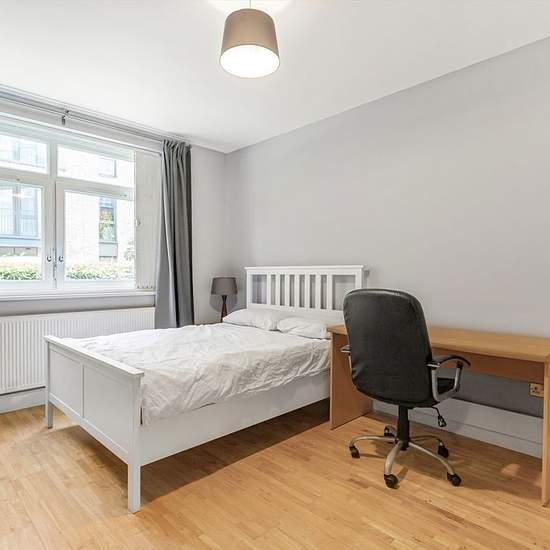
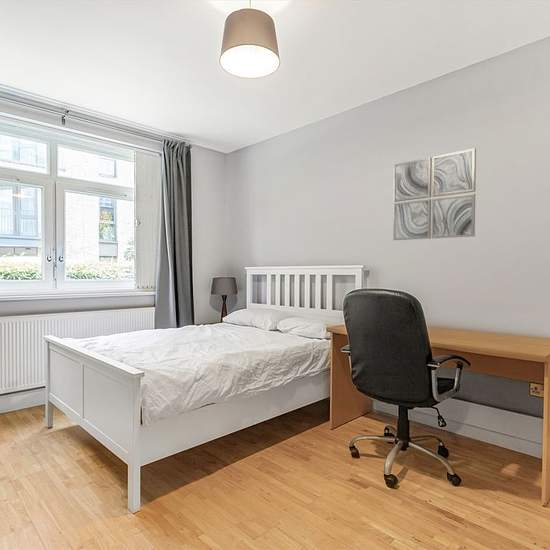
+ wall art (432, 199)
